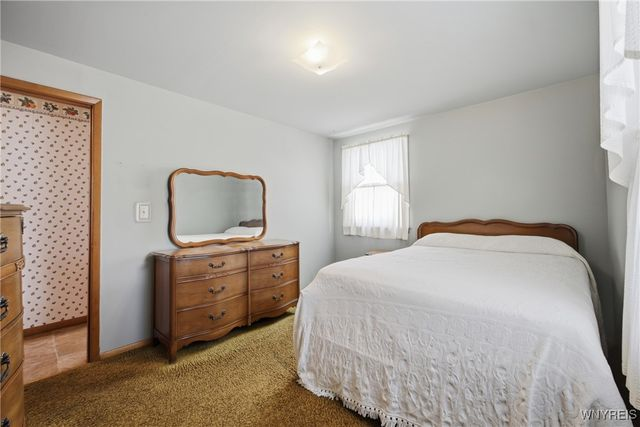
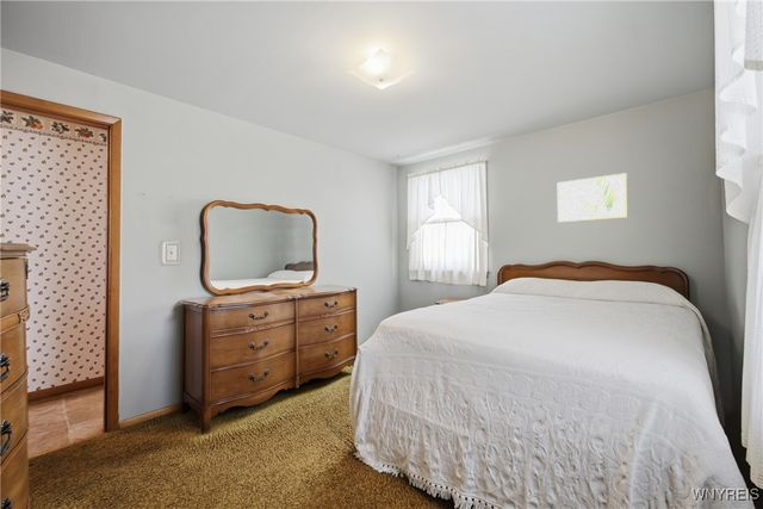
+ wall art (590, 199)
